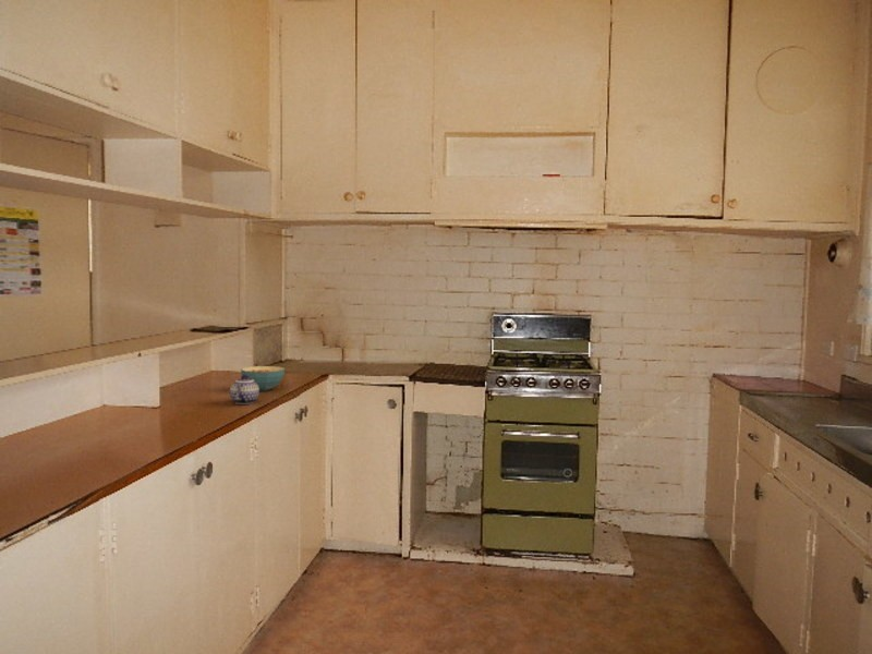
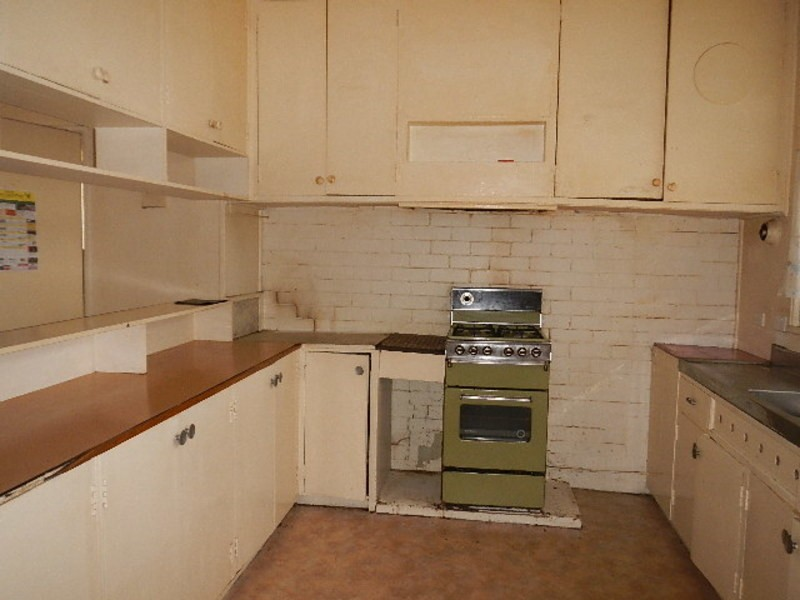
- cereal bowl (263, 379)
- teapot (244, 388)
